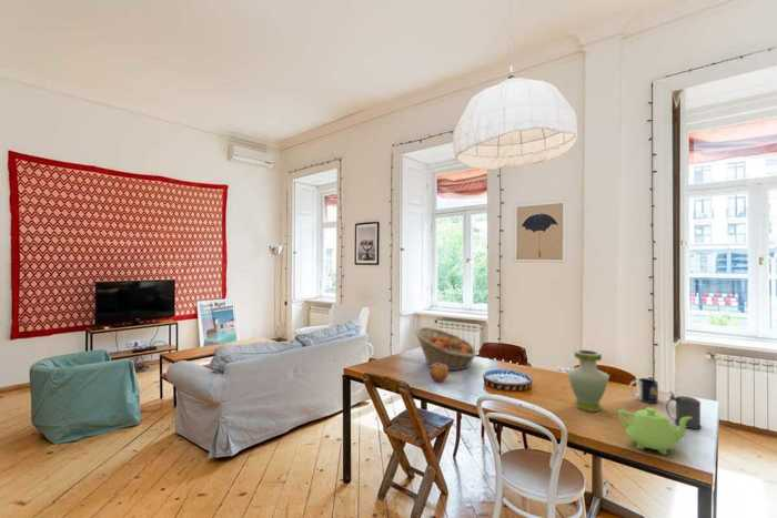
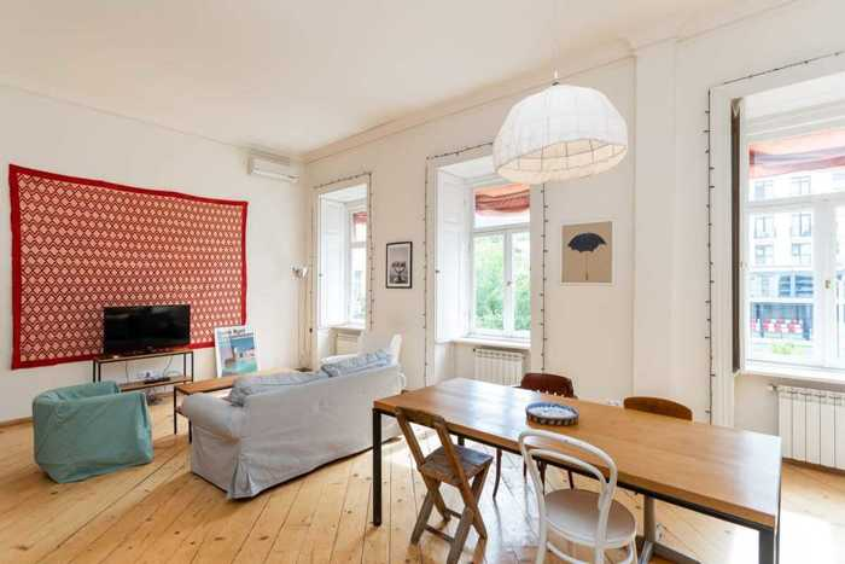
- mug (643, 389)
- beer stein (683, 408)
- teapot (653, 426)
- fruit basket (445, 347)
- apple (438, 372)
- vase (587, 379)
